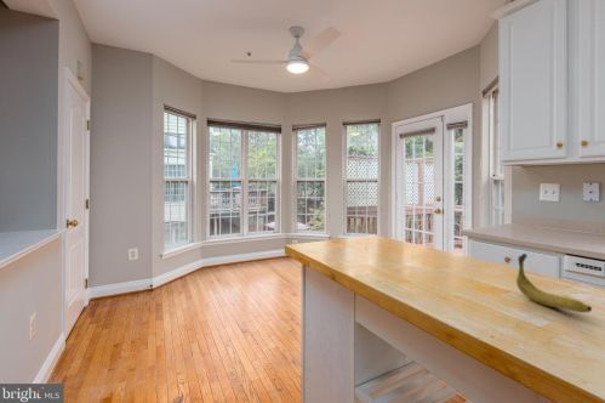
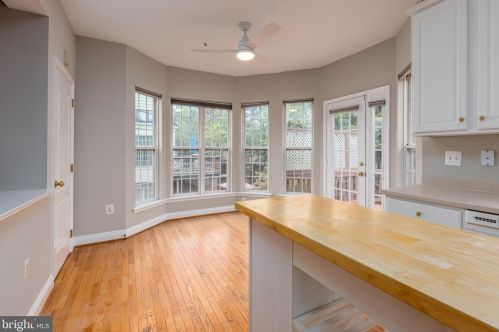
- banana (547, 293)
